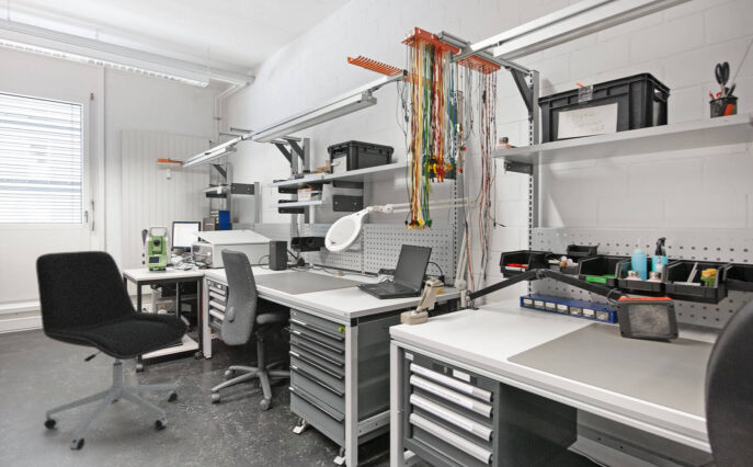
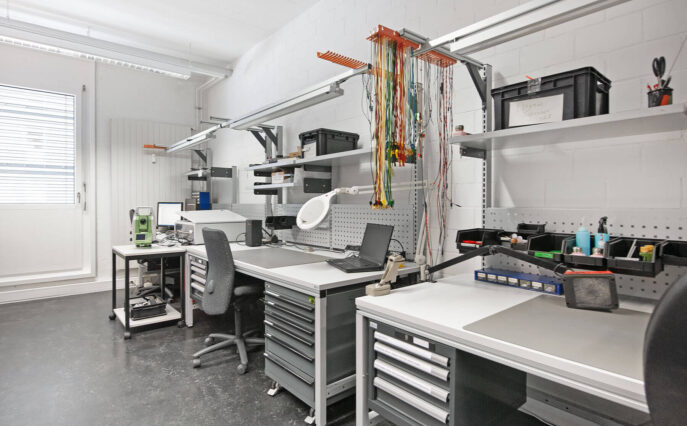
- office chair (116, 335)
